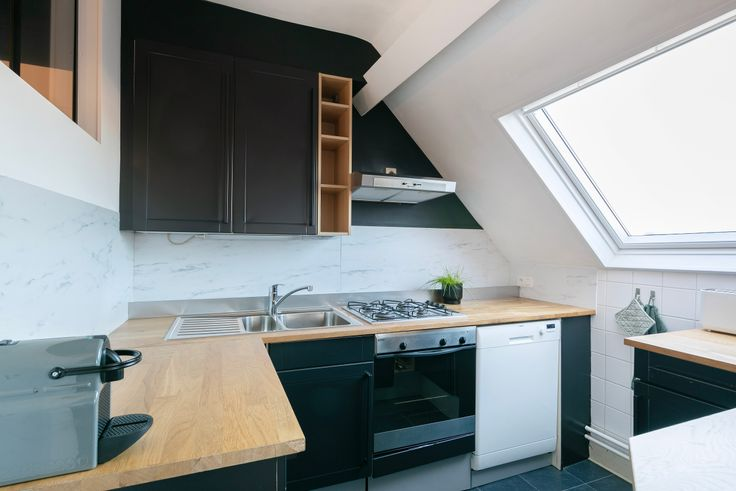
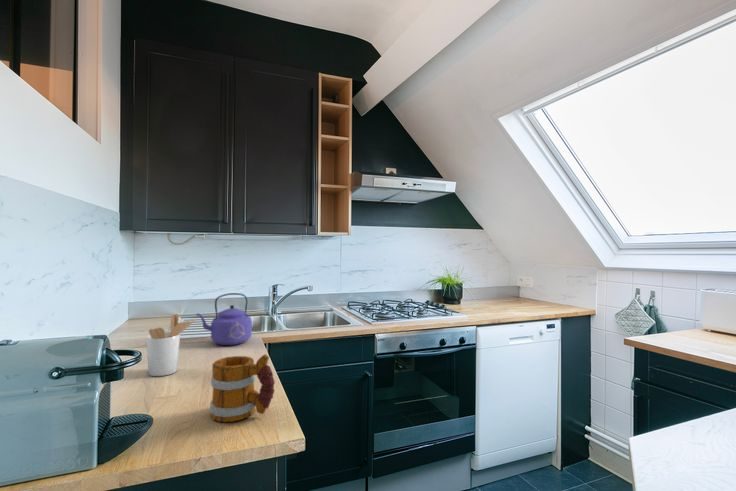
+ kettle (224, 317)
+ utensil holder (170, 344)
+ mug (242, 383)
